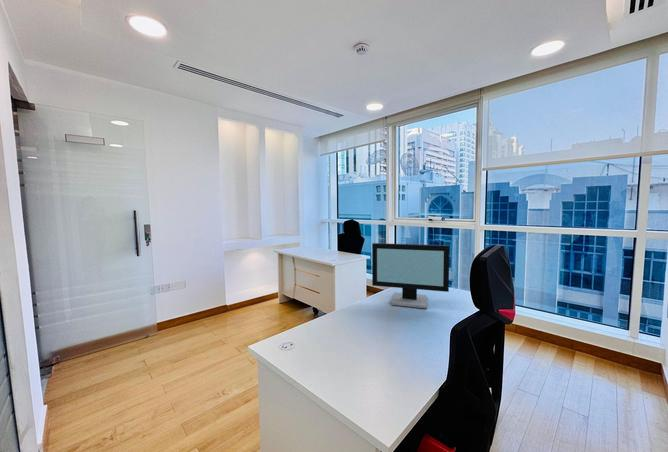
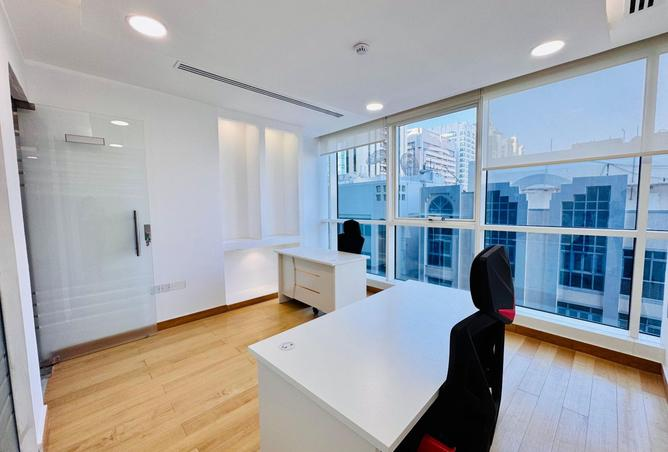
- computer monitor (409, 272)
